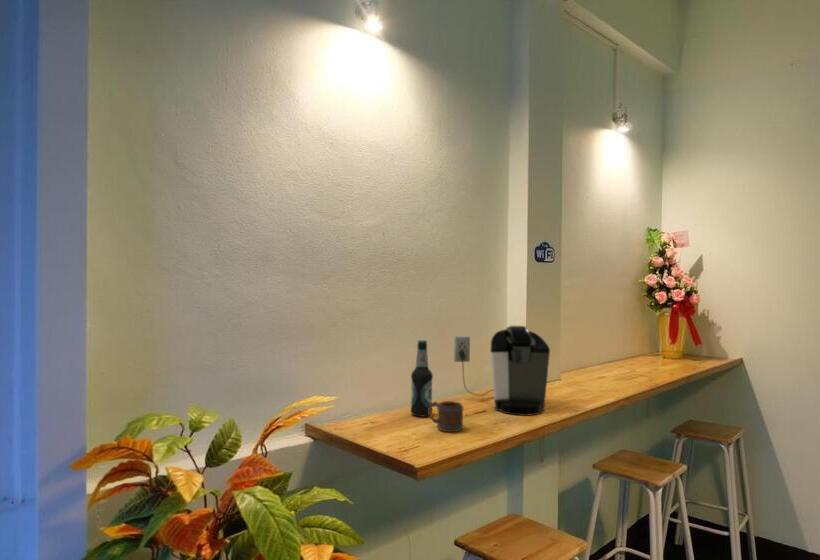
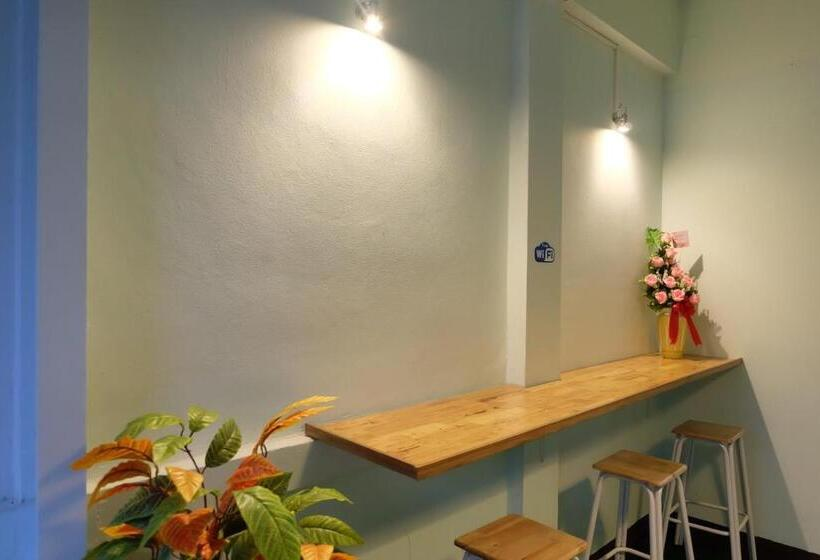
- mug (444, 415)
- bottle (421, 377)
- coffee maker (502, 366)
